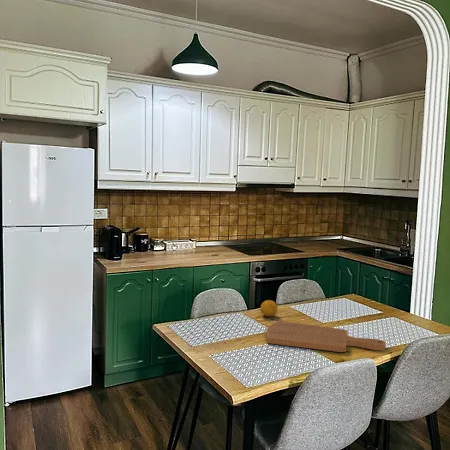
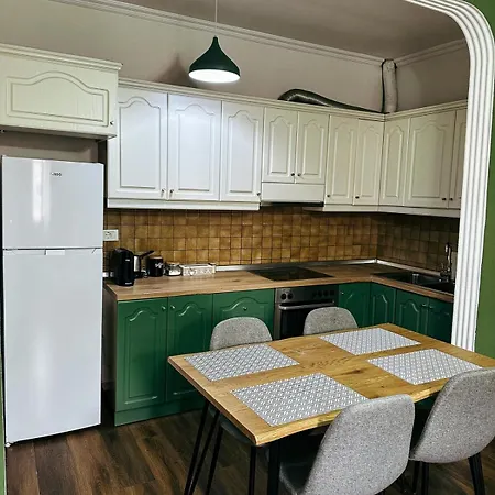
- cutting board (314, 336)
- fruit (268, 308)
